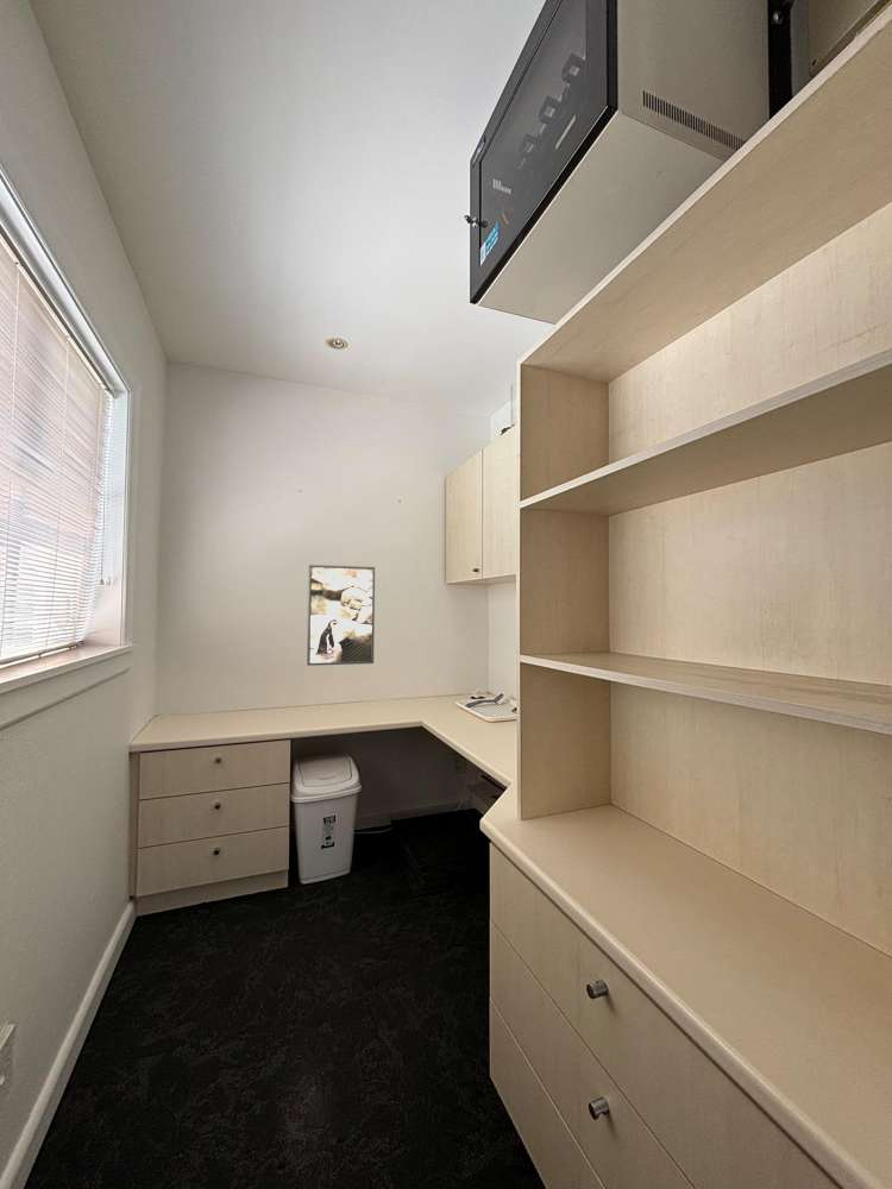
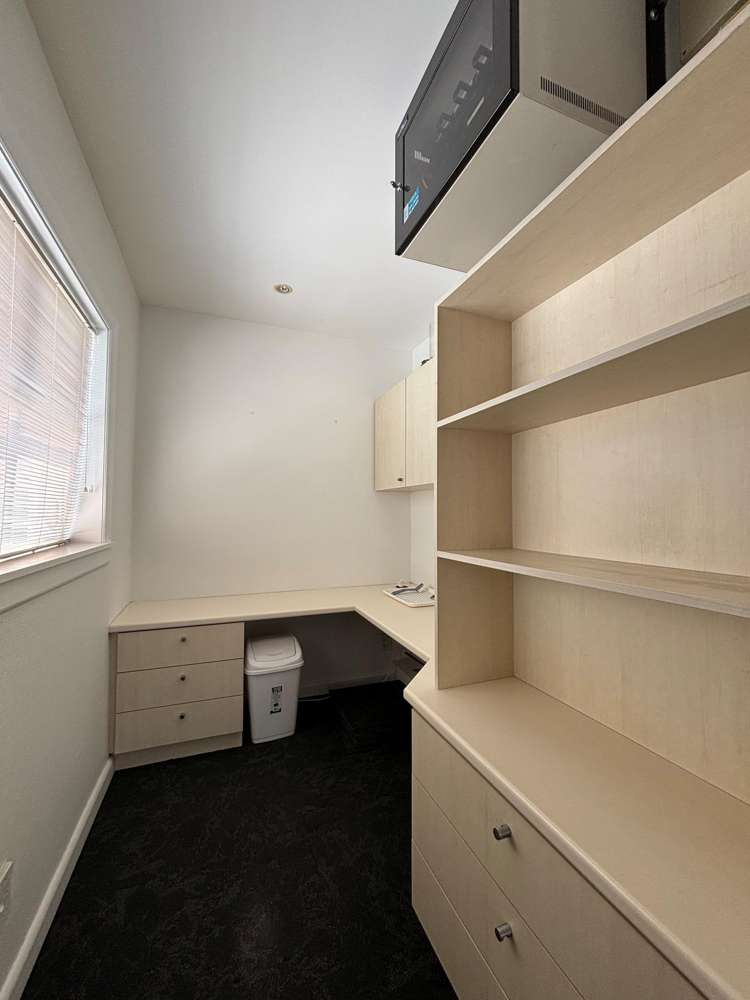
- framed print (341, 615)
